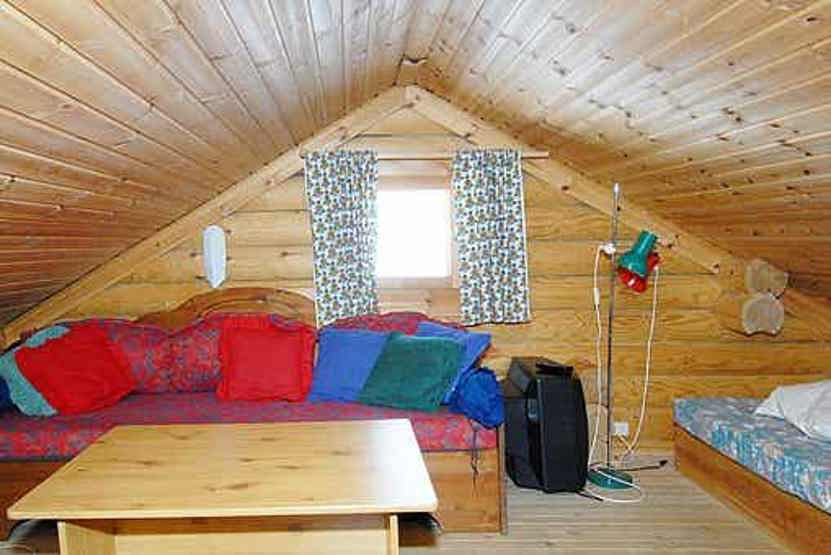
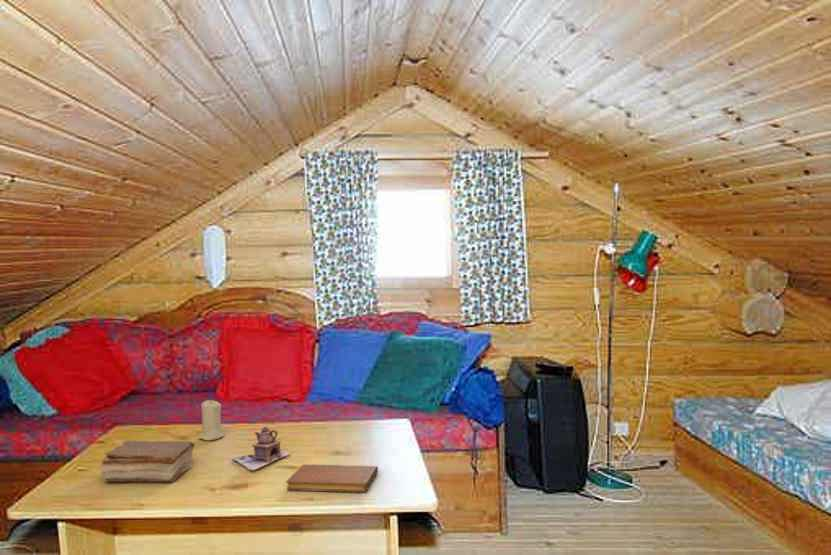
+ notebook (333, 477)
+ book (147, 460)
+ candle (210, 418)
+ teapot (265, 443)
